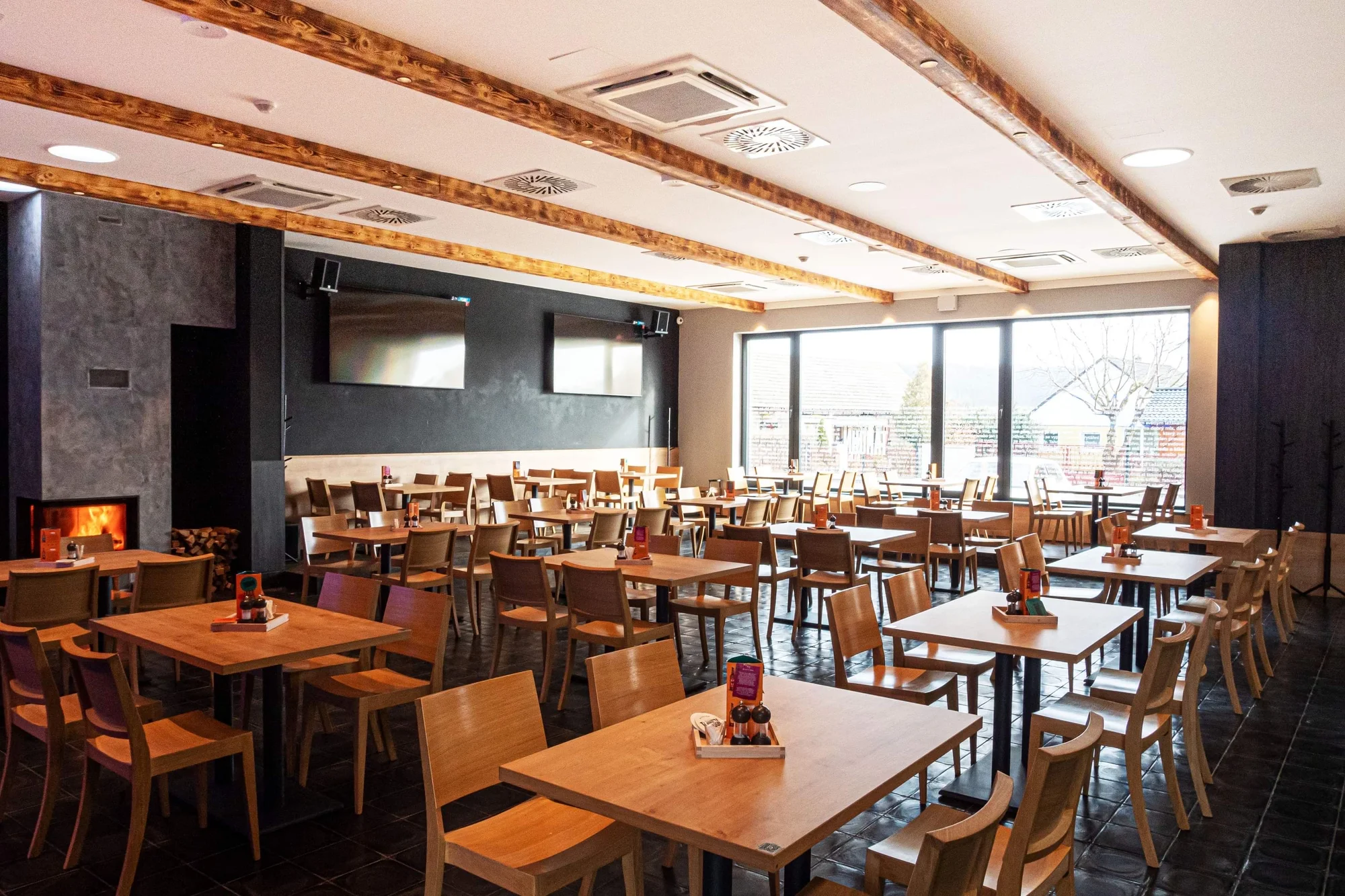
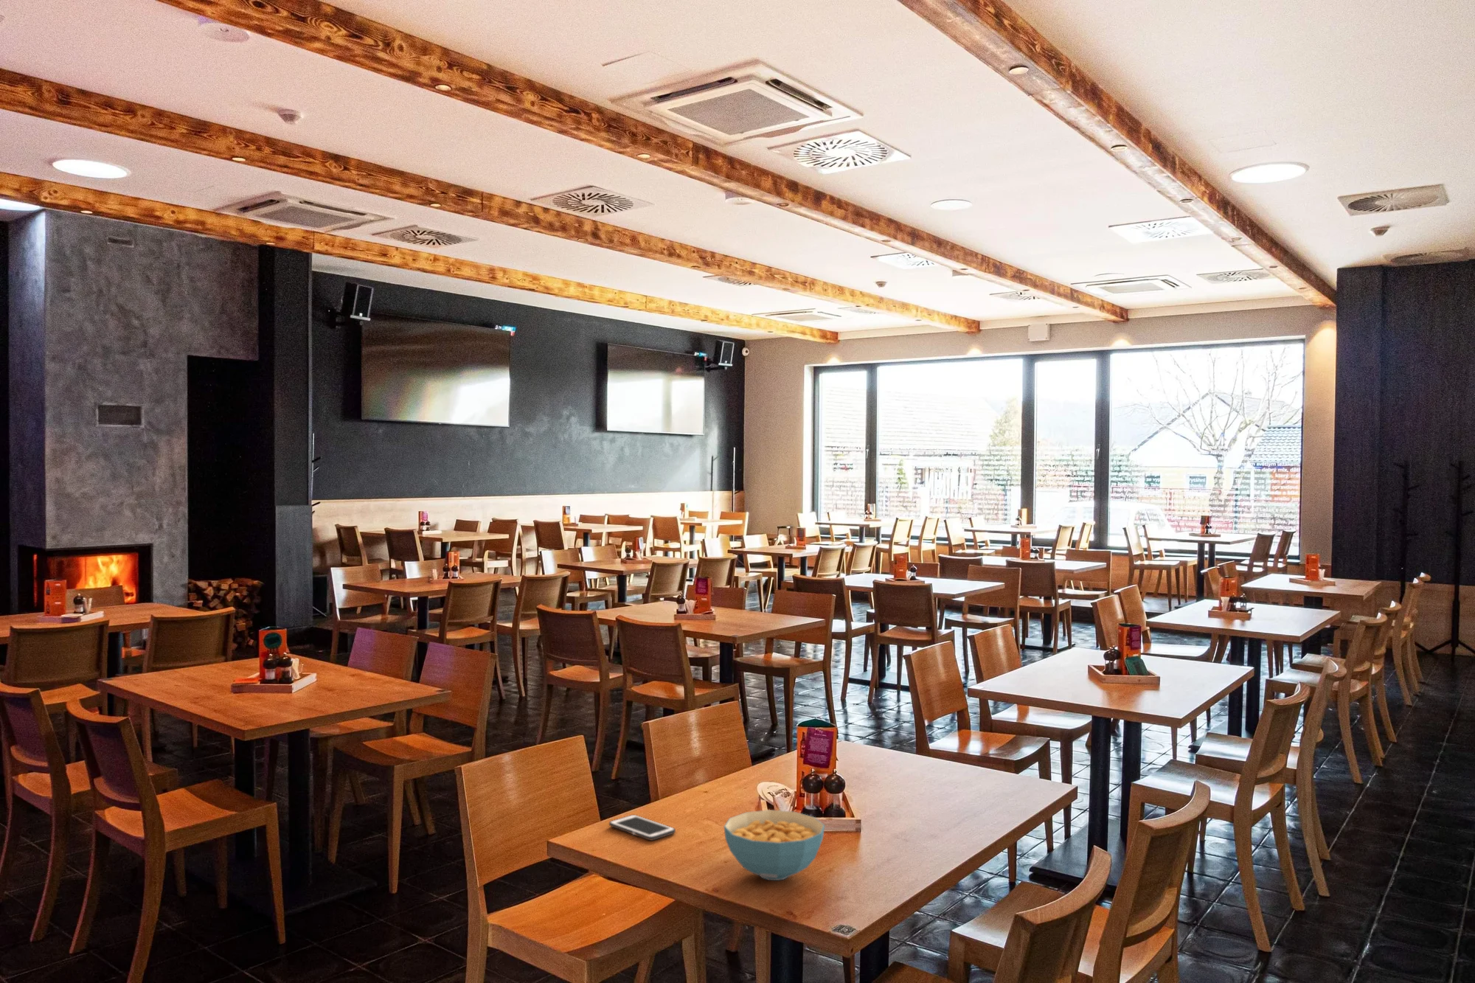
+ cell phone (642, 827)
+ cereal bowl (773, 849)
